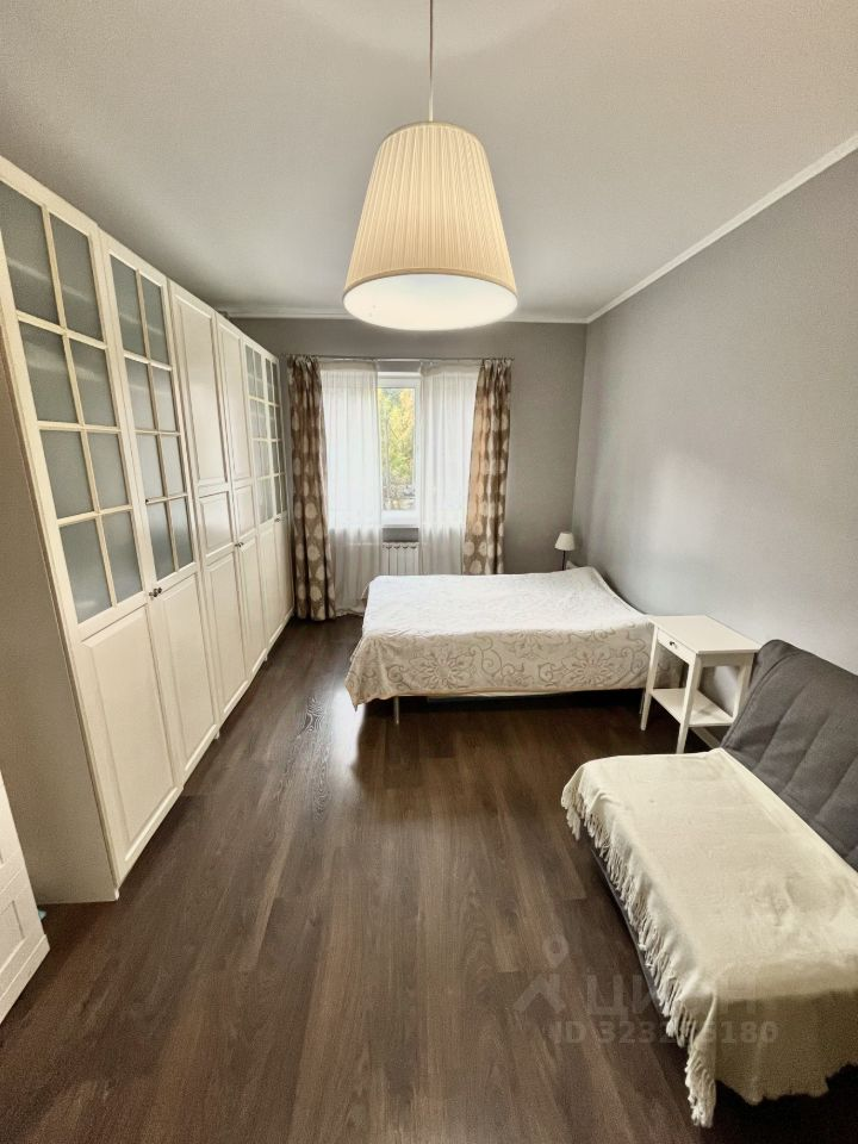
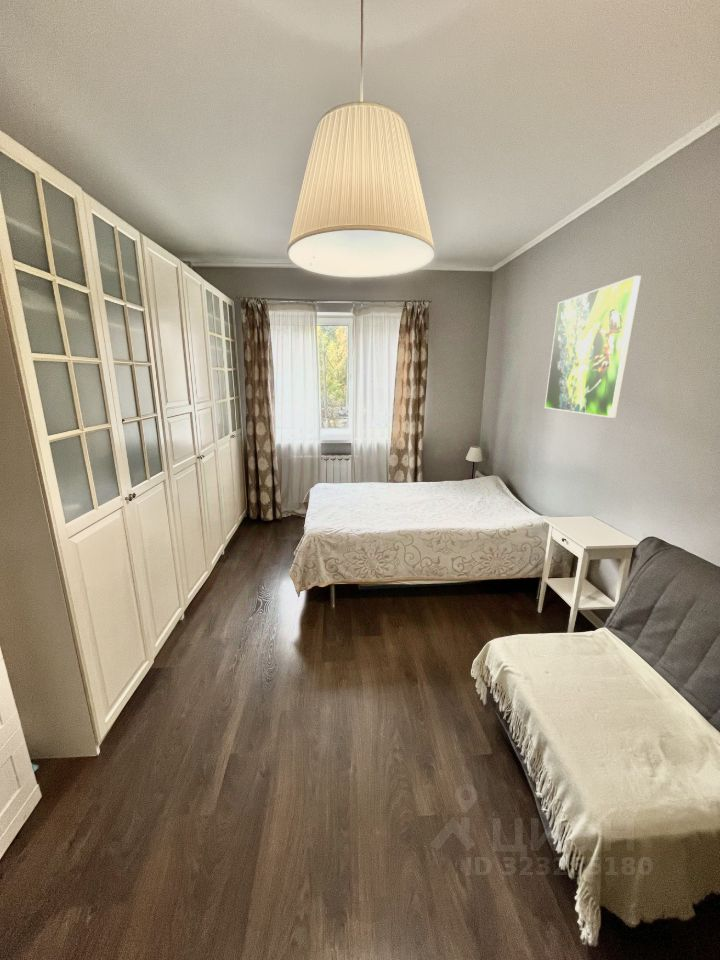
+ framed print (583, 354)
